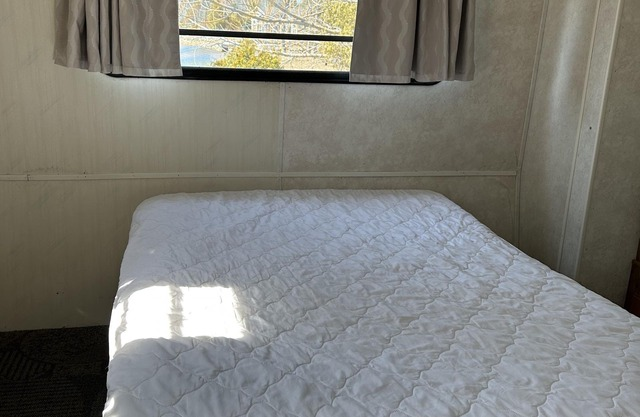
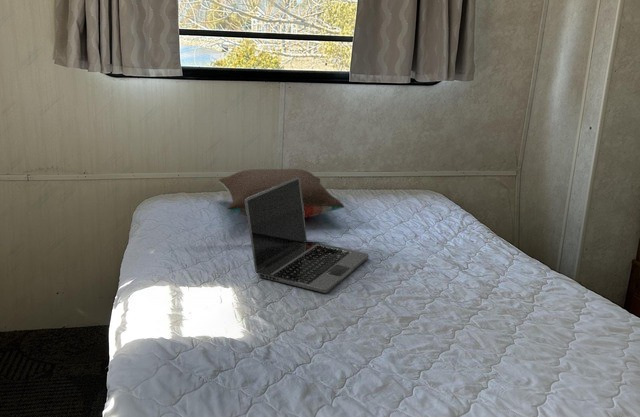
+ pillow (274, 186)
+ laptop (305, 230)
